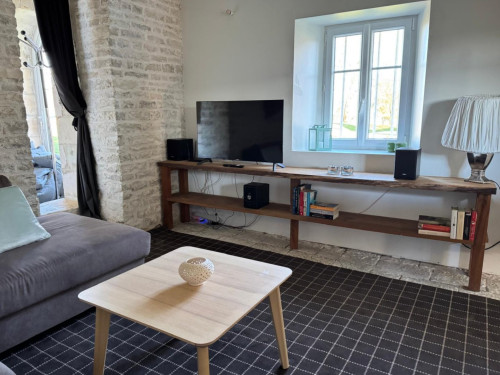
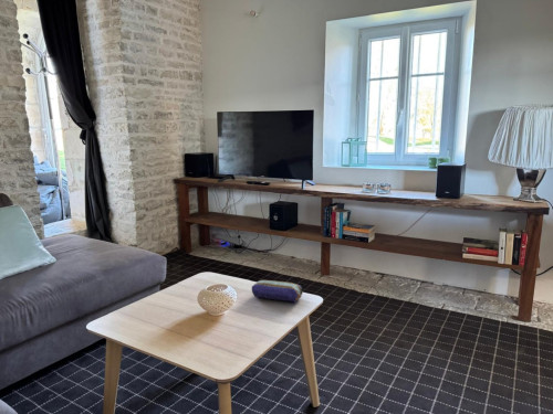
+ pencil case (276, 290)
